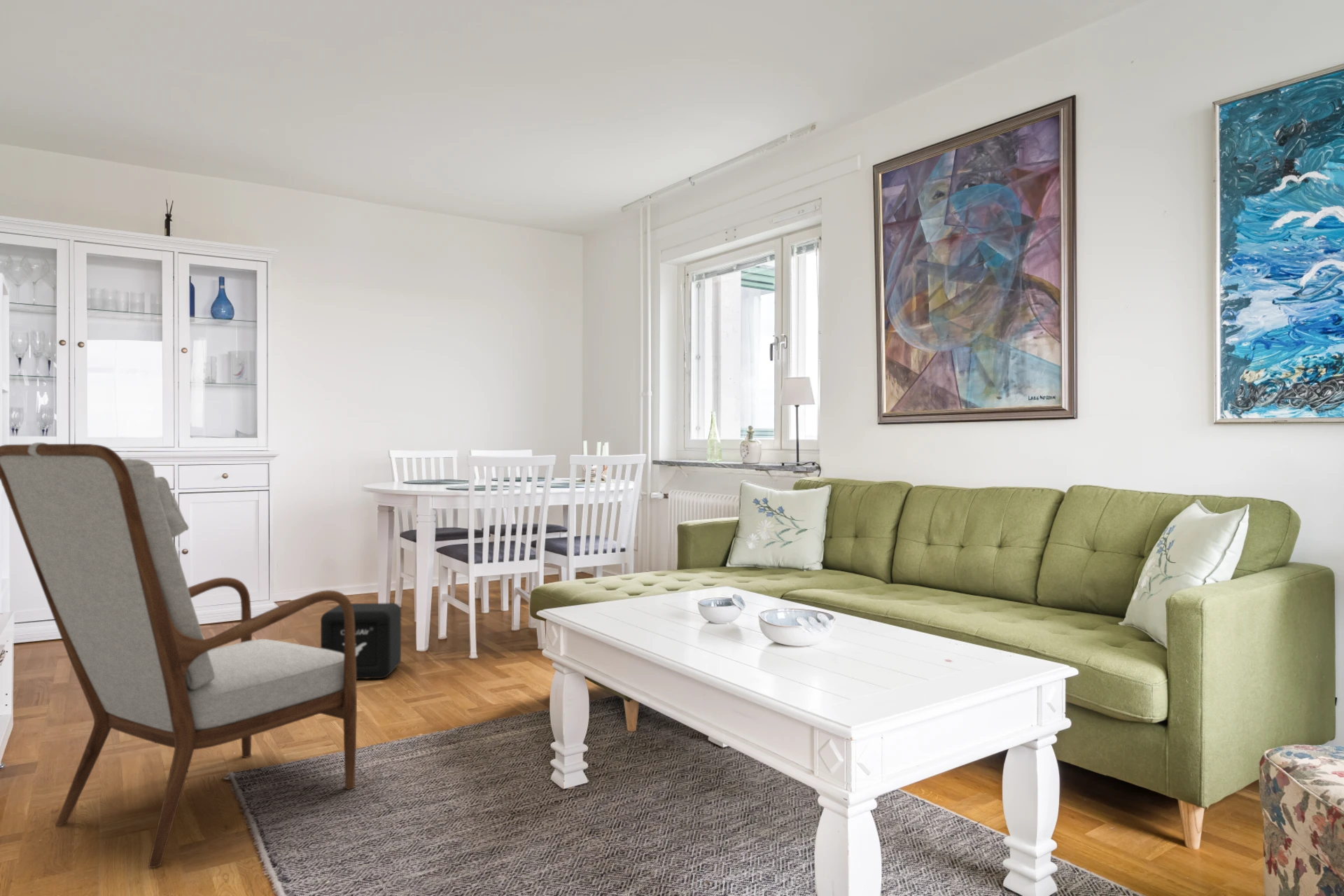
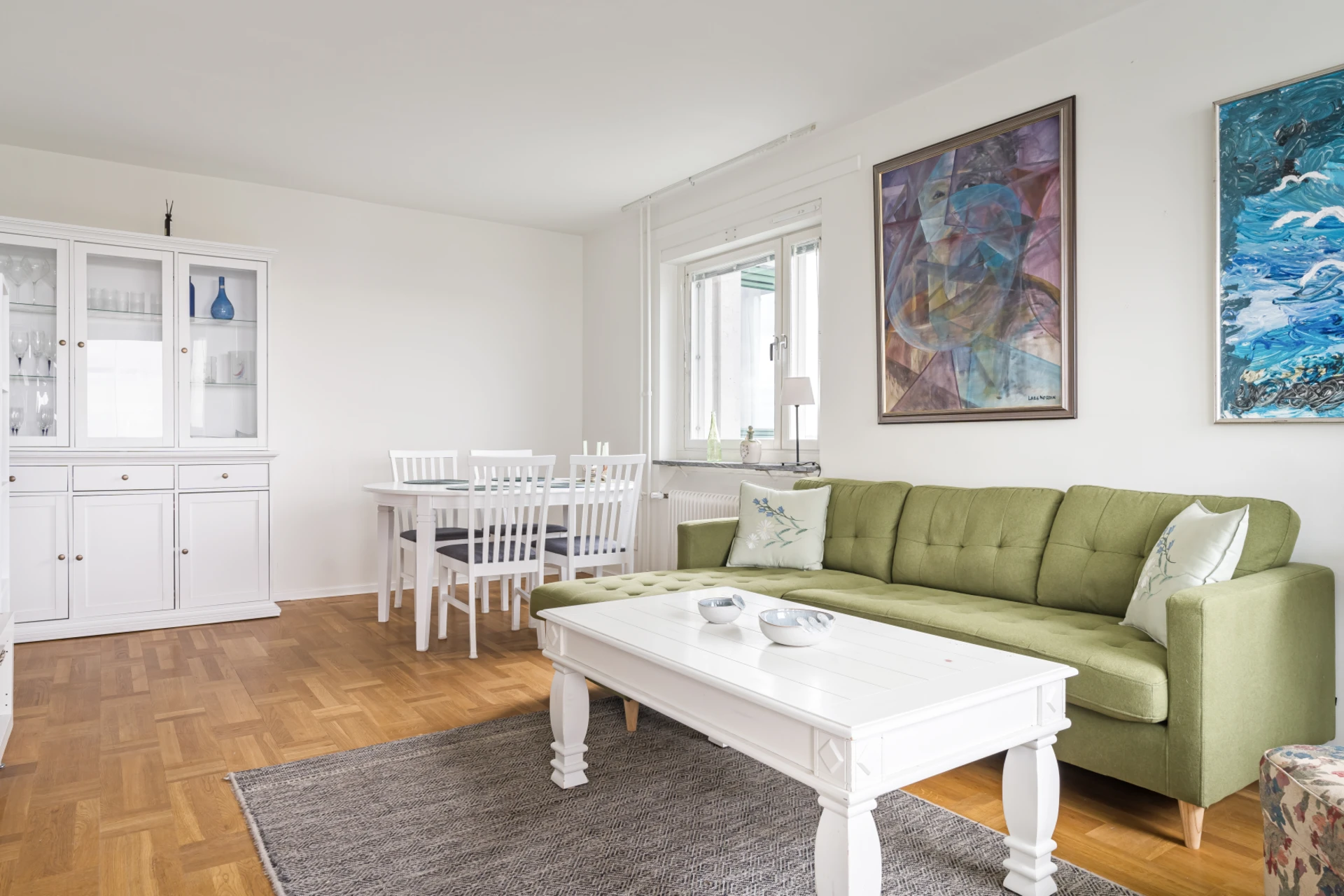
- armchair (192, 626)
- air purifier (360, 640)
